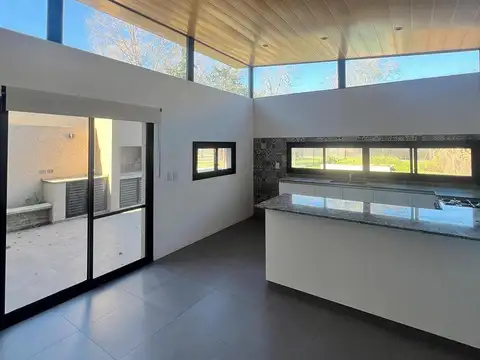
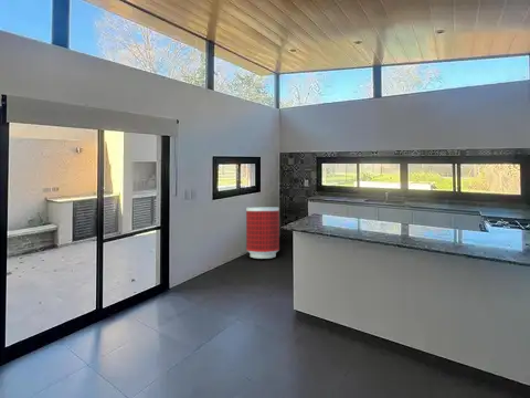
+ trash can (263, 231)
